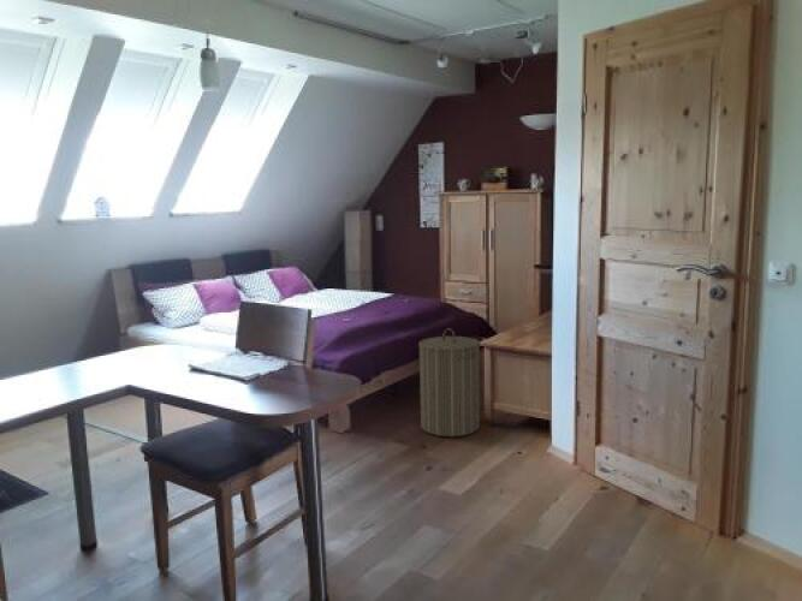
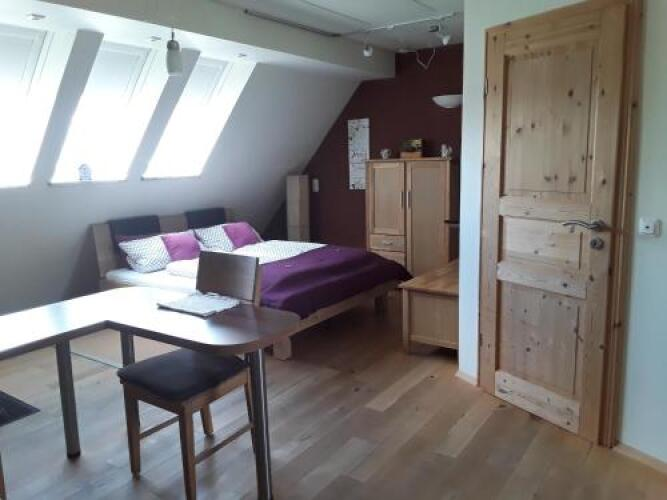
- laundry hamper (448, 377)
